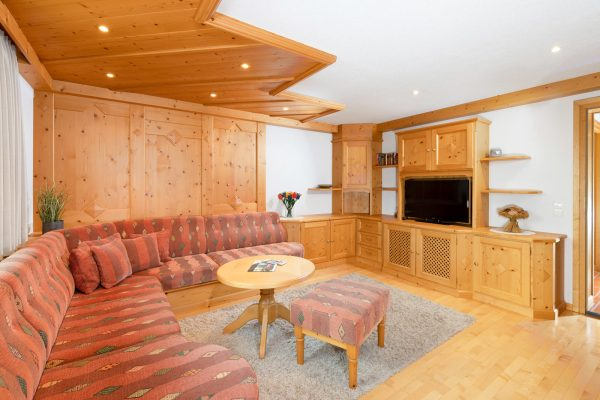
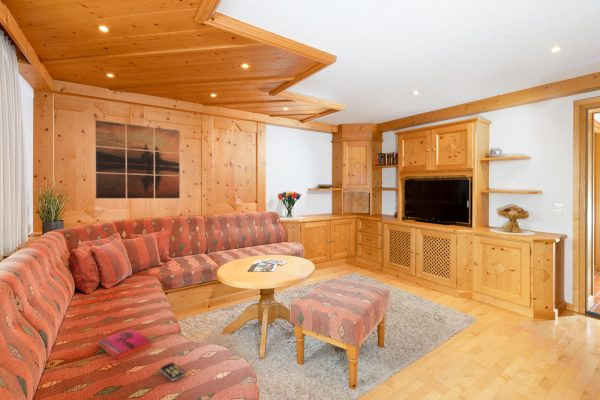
+ wall art (140, 162)
+ hardback book (124, 343)
+ remote control (172, 371)
